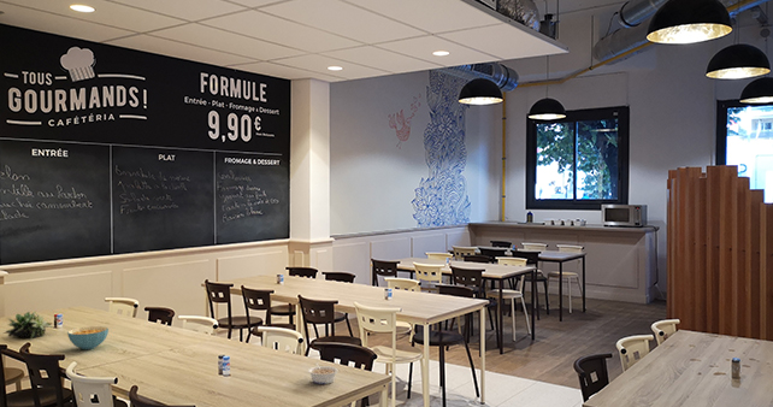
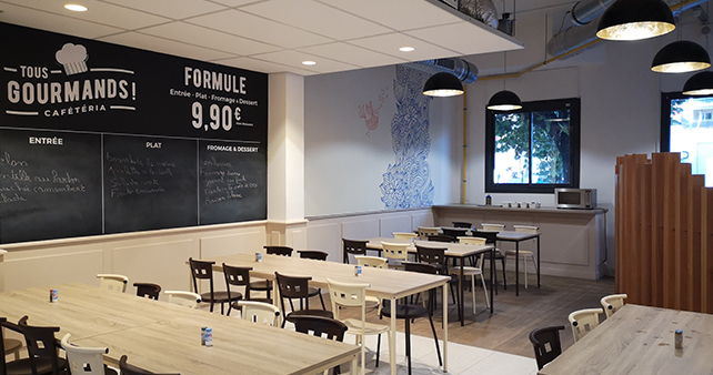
- succulent plant (29, 323)
- legume (321, 373)
- cereal bowl (88, 338)
